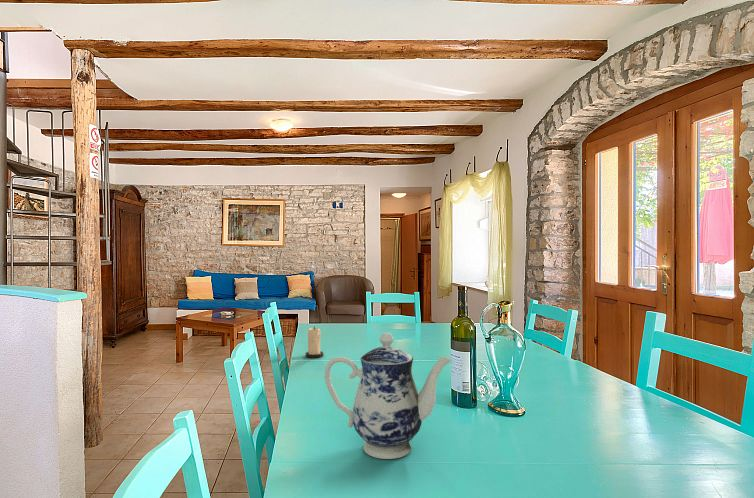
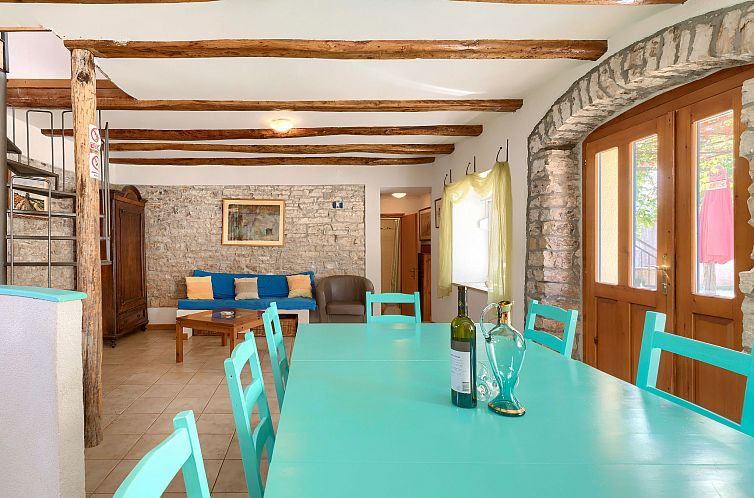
- teapot (387, 390)
- candle (314, 340)
